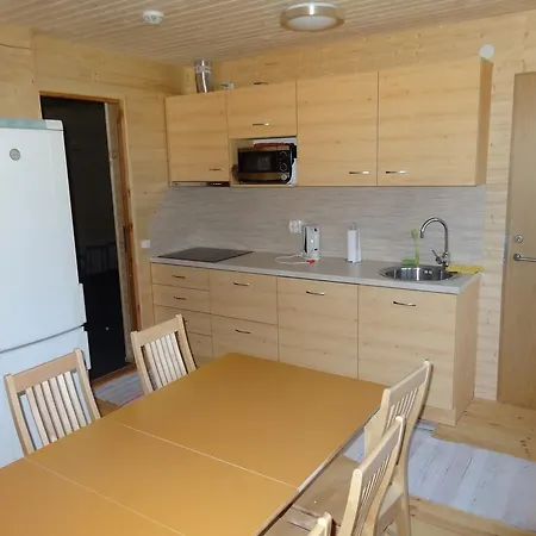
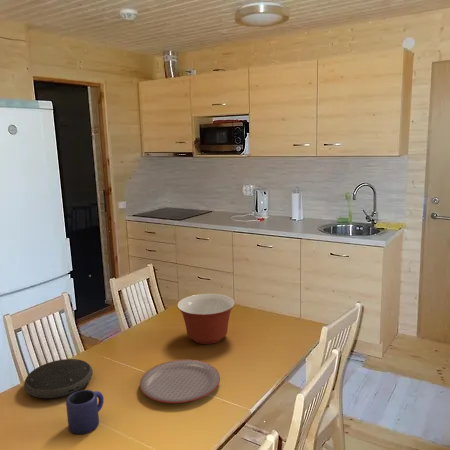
+ speaker (57, 376)
+ mixing bowl (206, 320)
+ plate (180, 381)
+ mug (87, 408)
